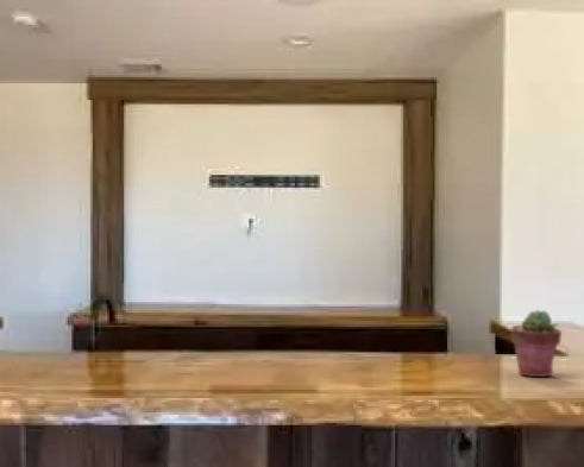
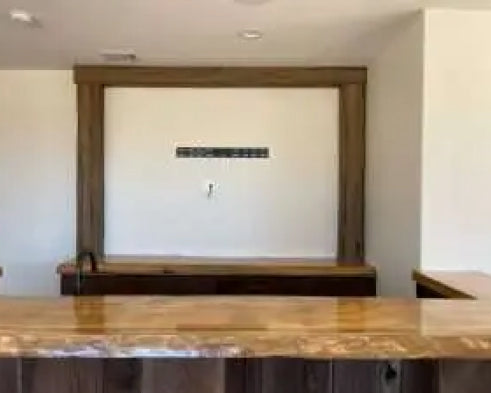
- potted succulent (535, 341)
